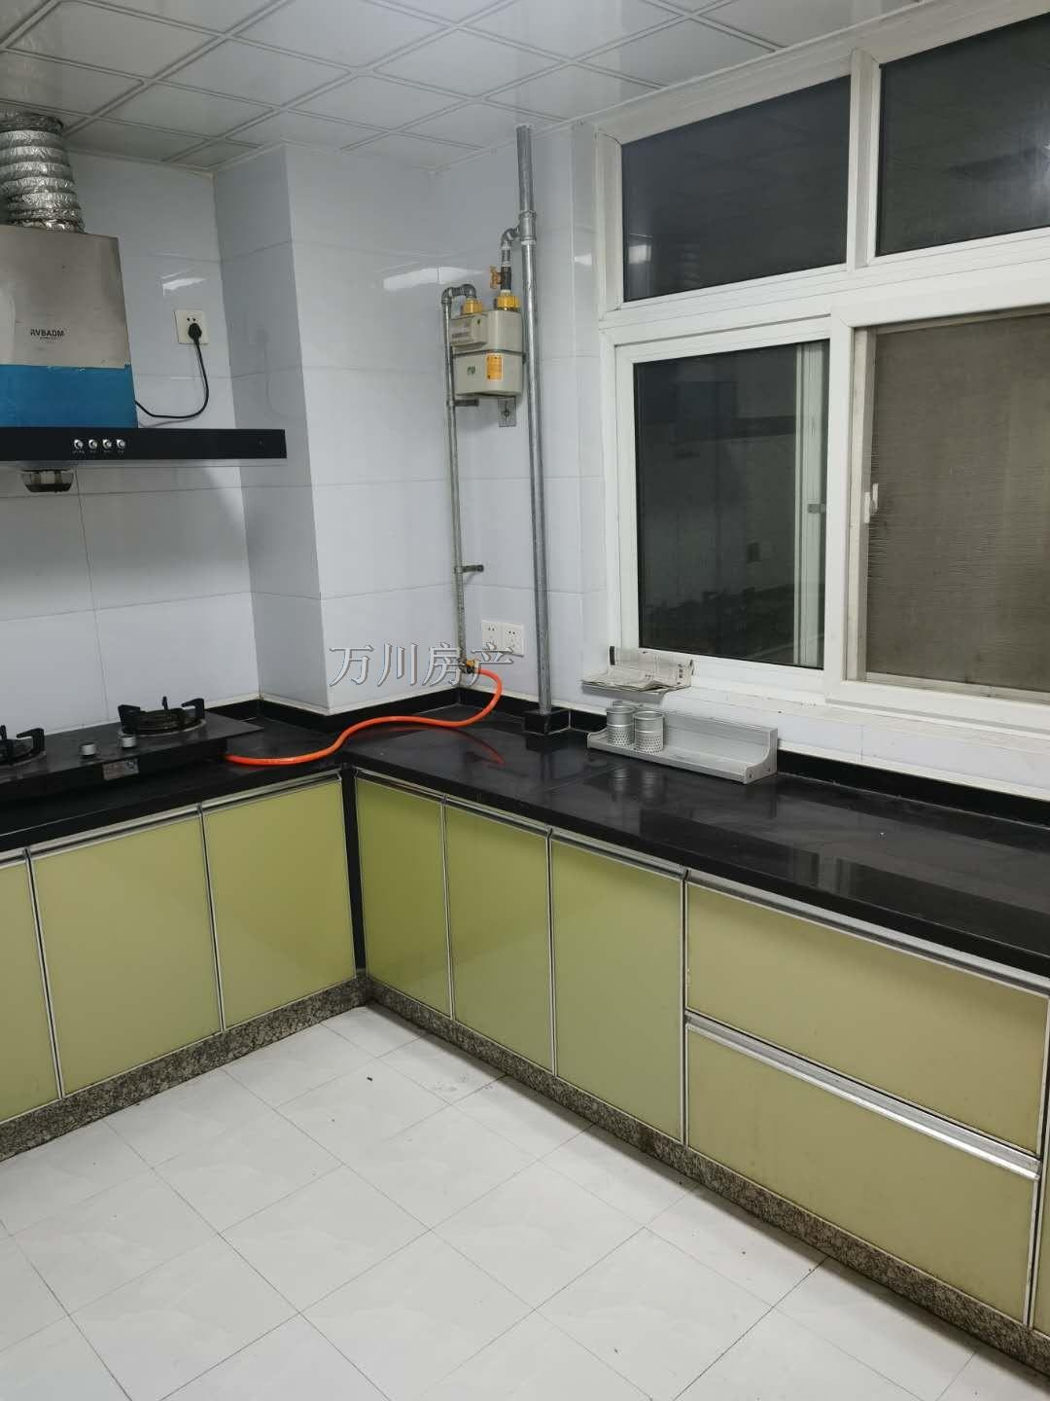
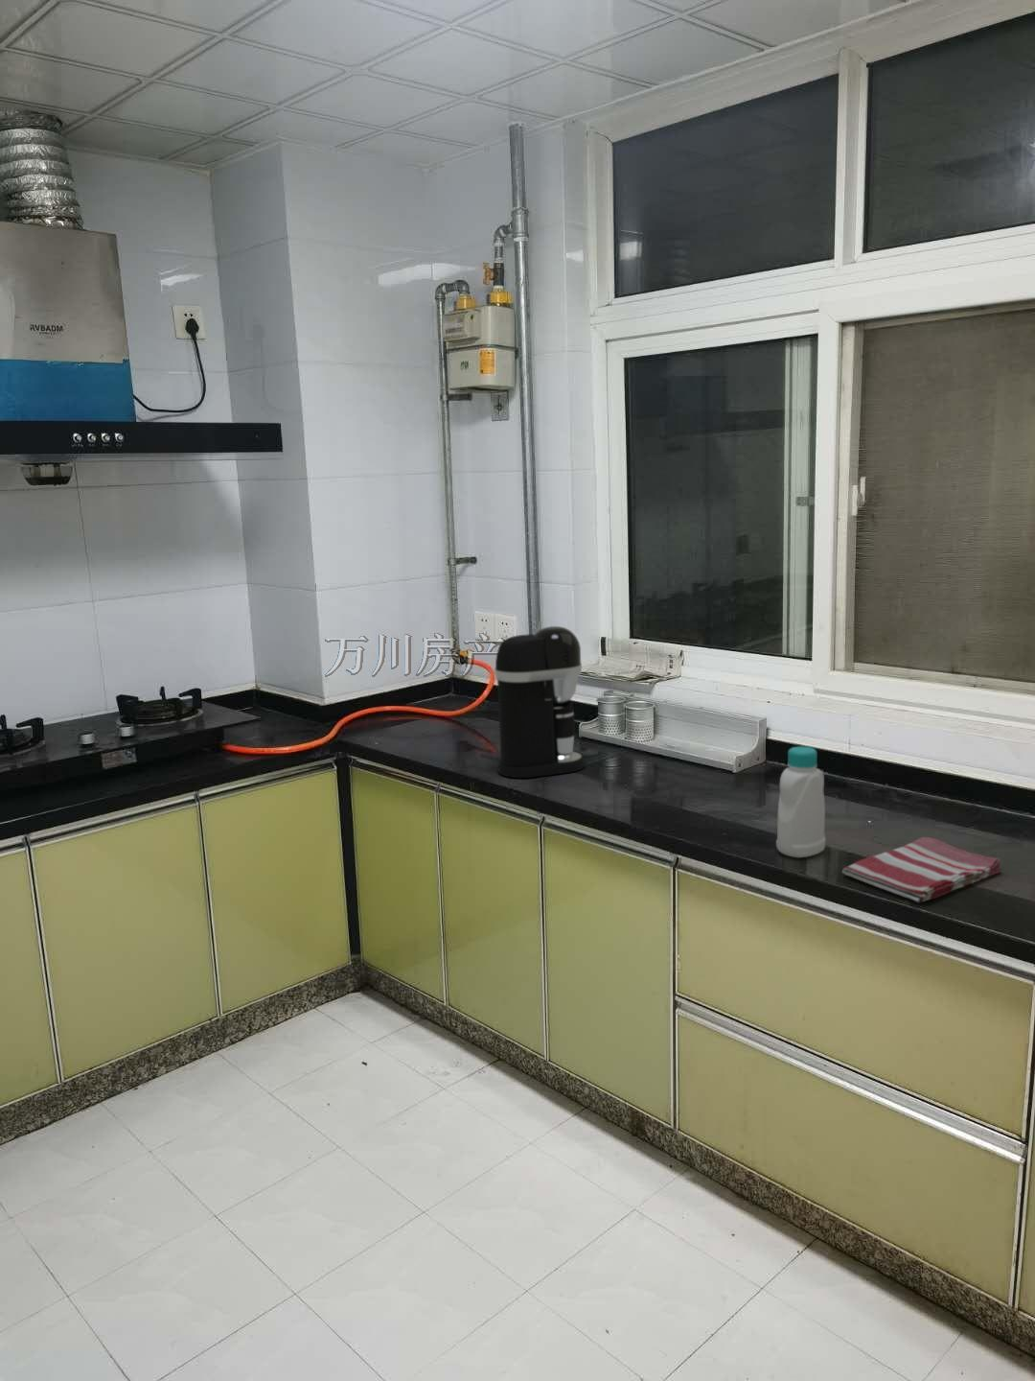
+ coffee maker (539, 699)
+ bottle (801, 800)
+ dish towel (921, 866)
